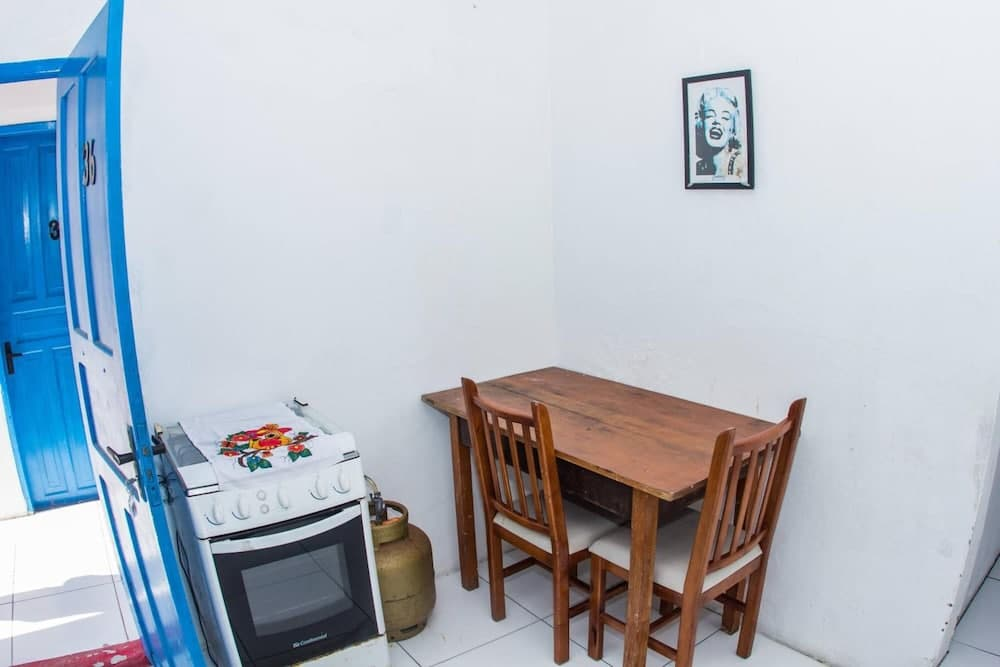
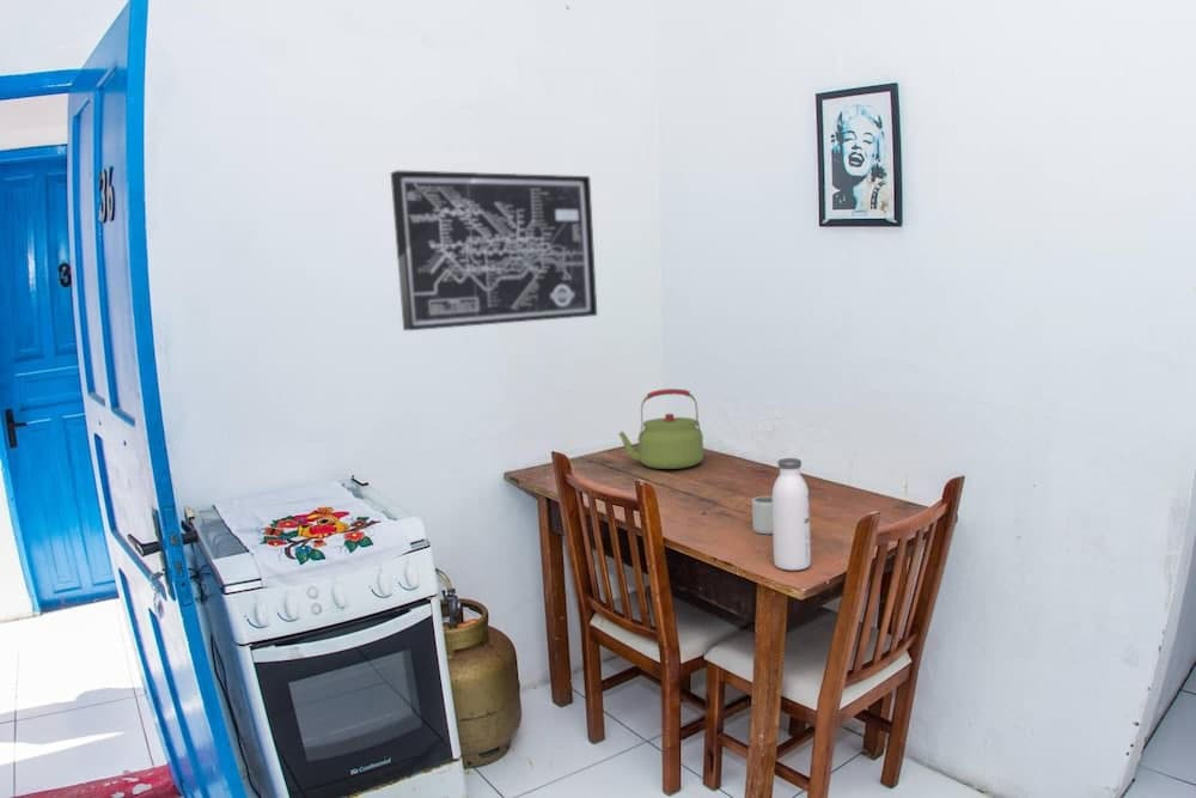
+ kettle (660, 427)
+ water bottle (791, 512)
+ cup (771, 513)
+ wall art (501, 249)
